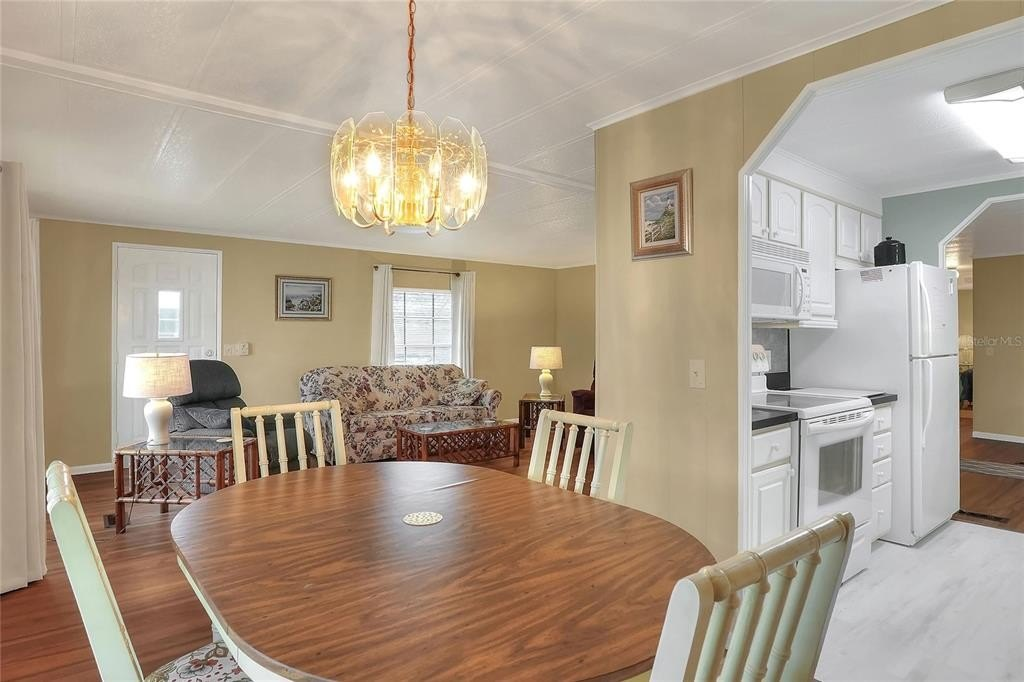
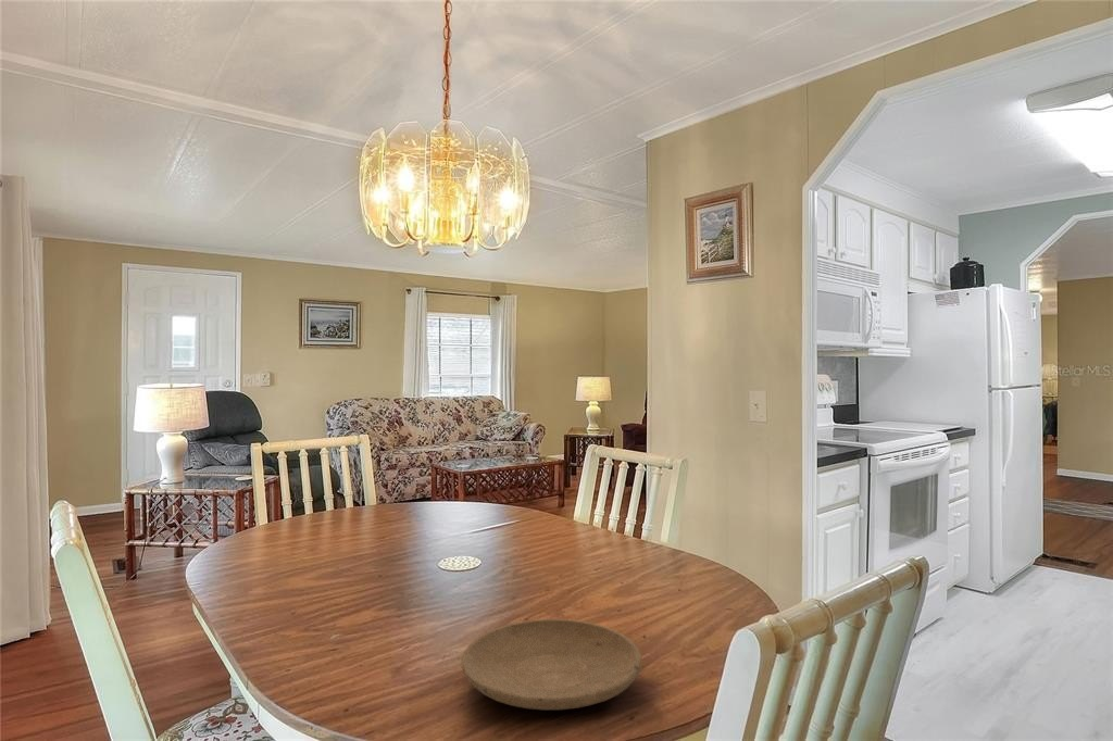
+ plate (551, 667)
